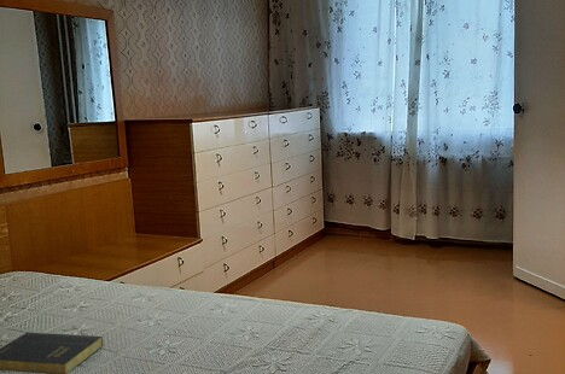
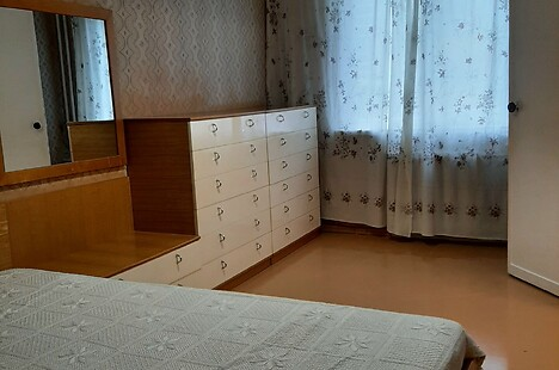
- book (42, 351)
